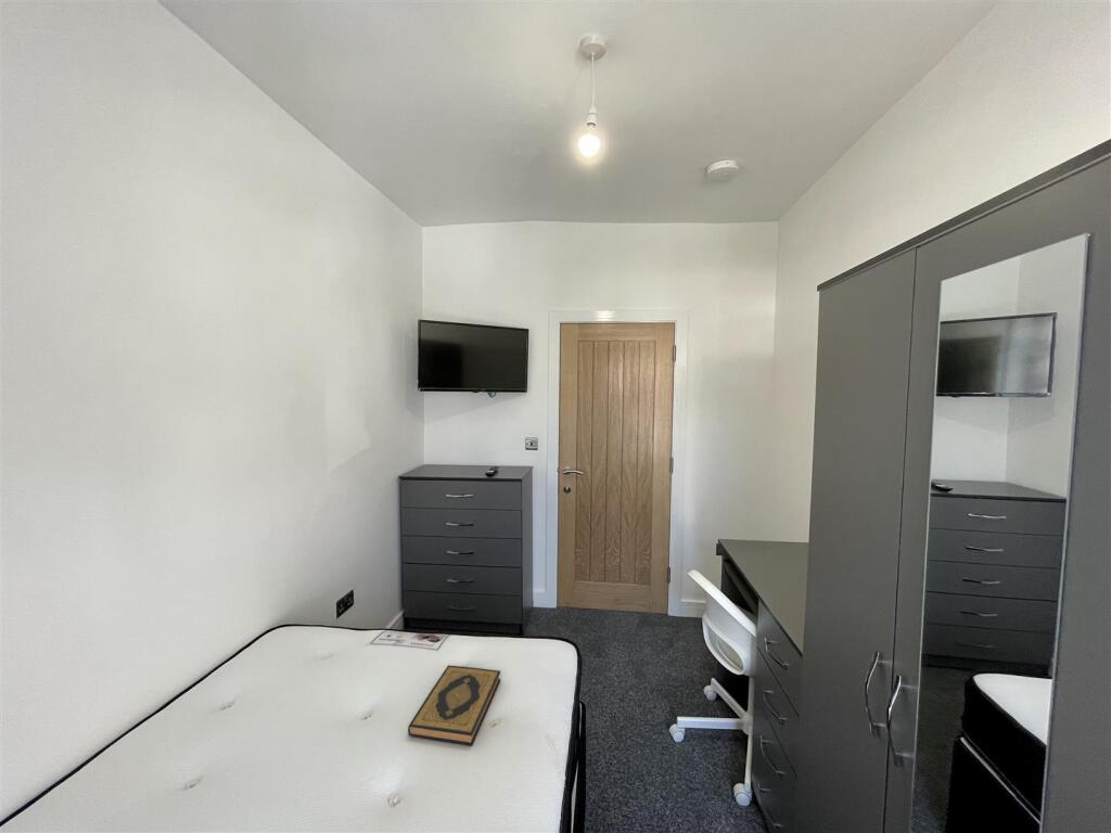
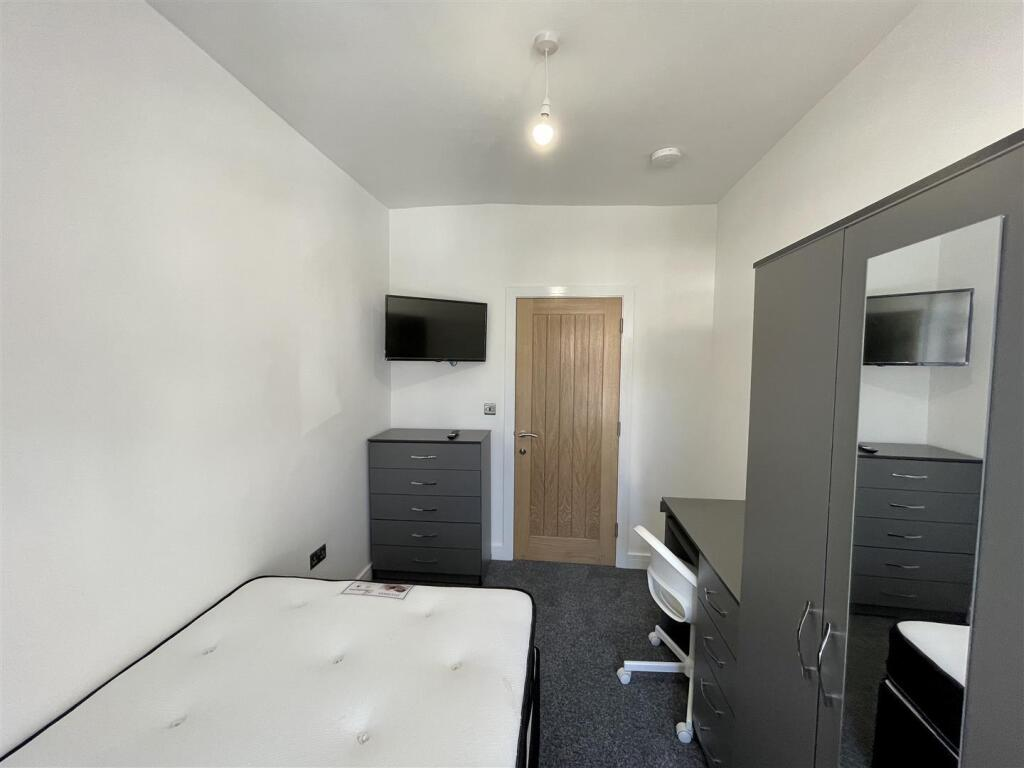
- hardback book (458, 700)
